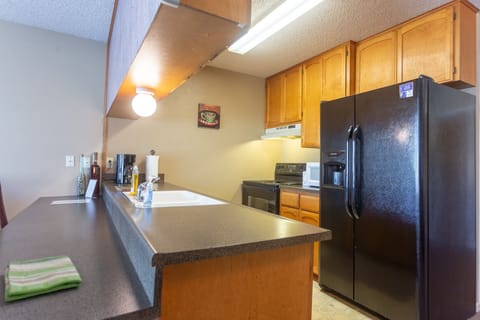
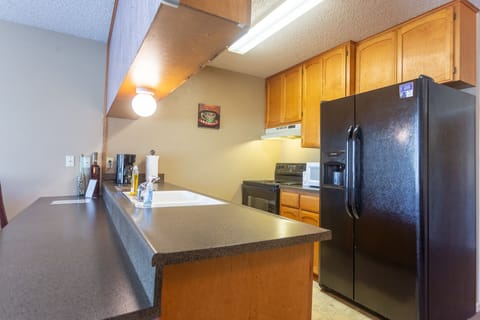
- dish towel (42, 273)
